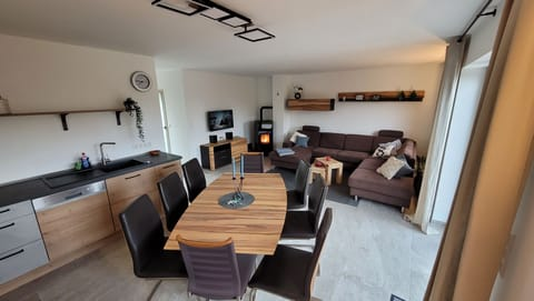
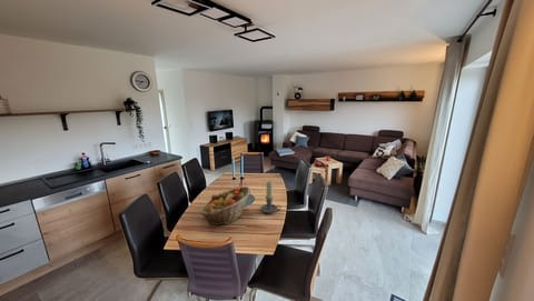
+ fruit basket (227, 203)
+ candle holder (270, 195)
